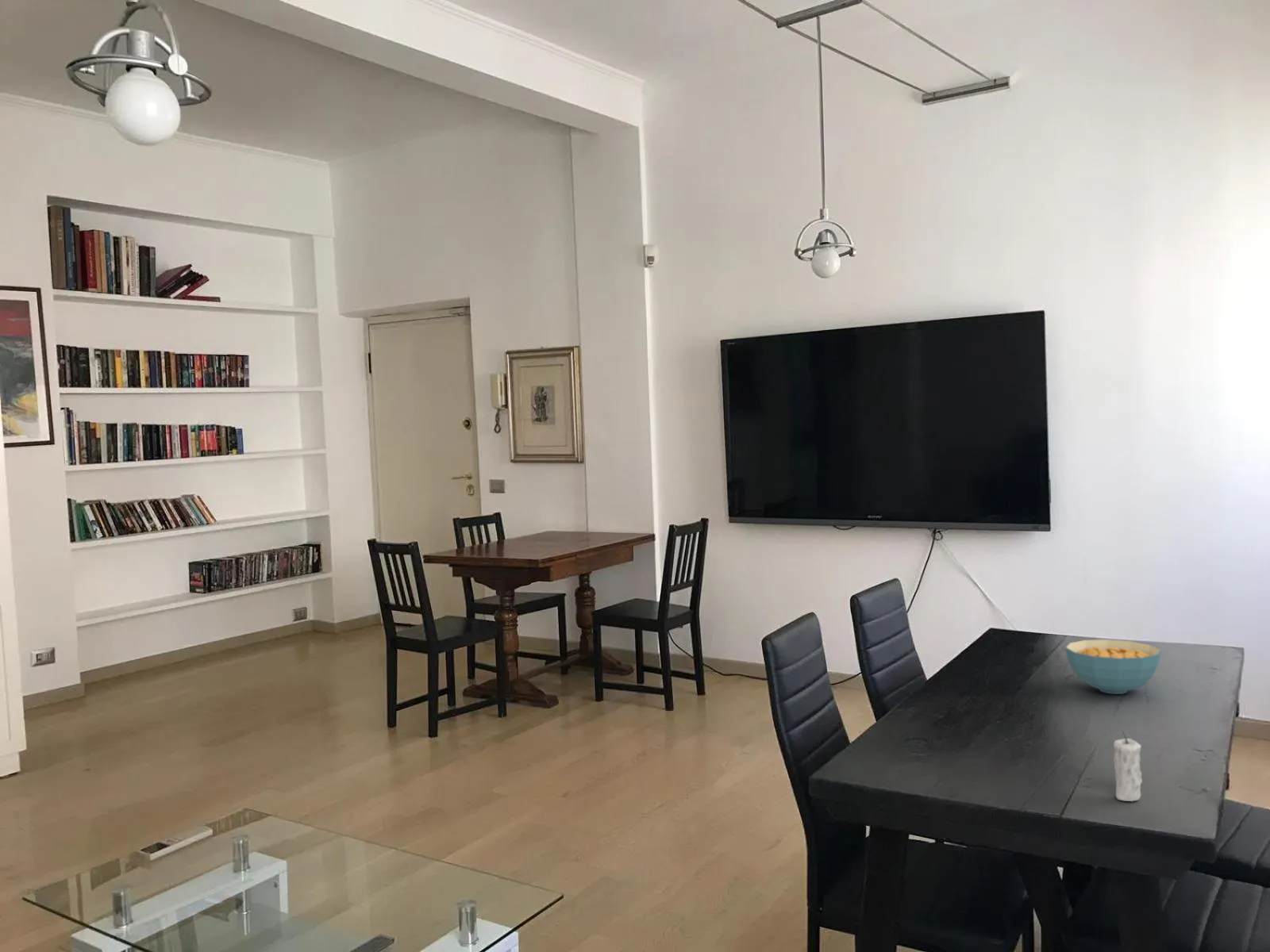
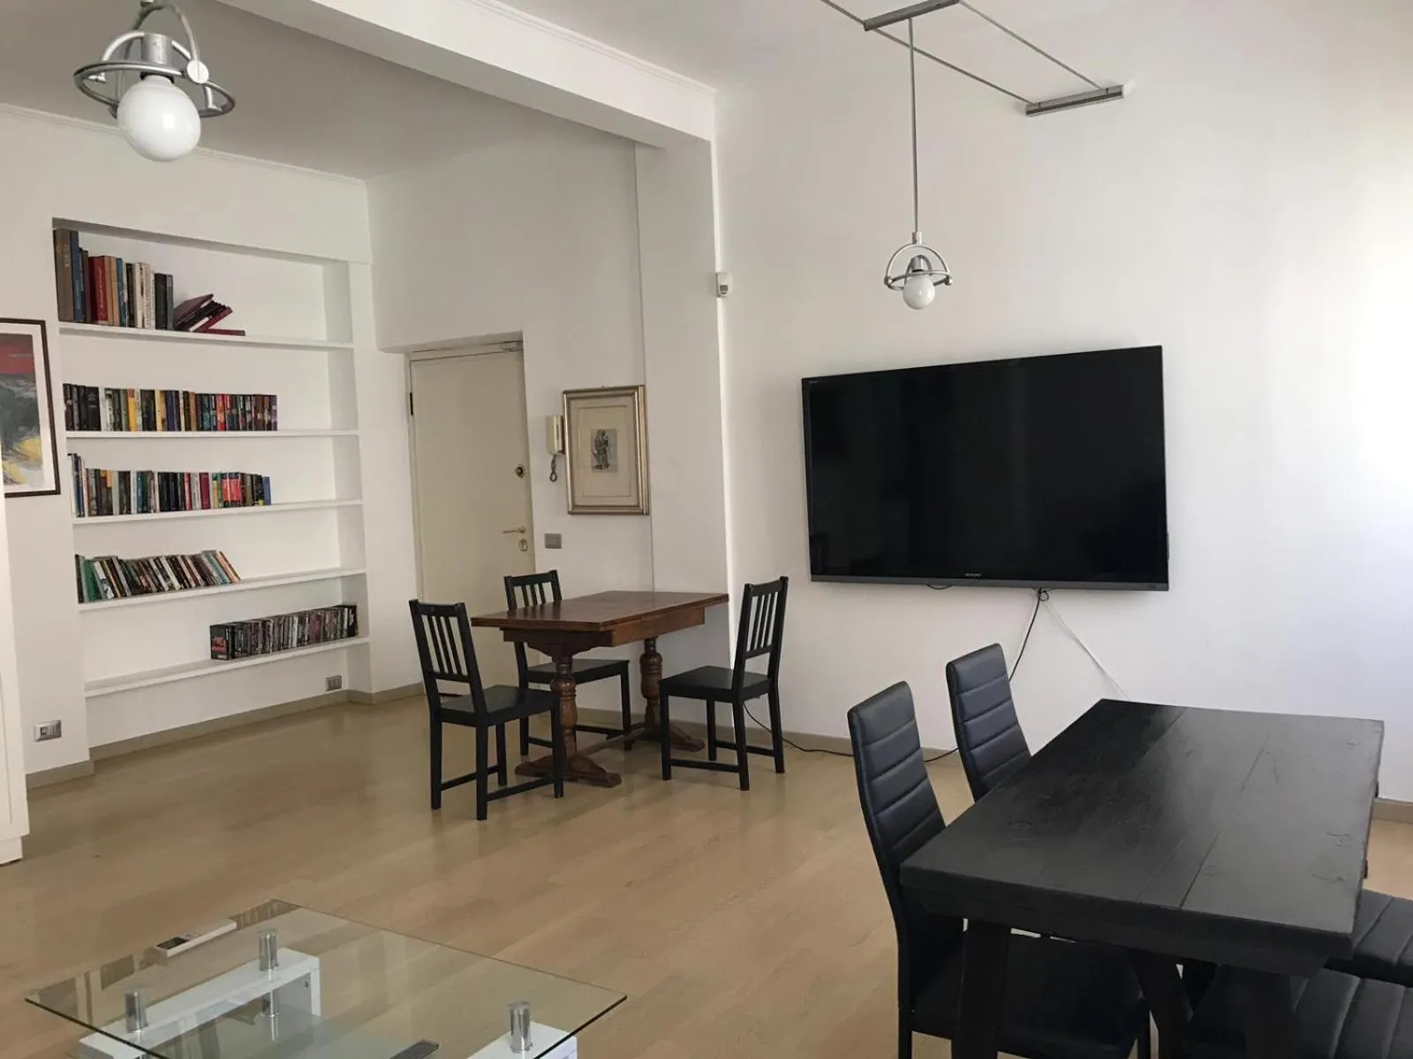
- cereal bowl (1113, 670)
- candle (1127, 763)
